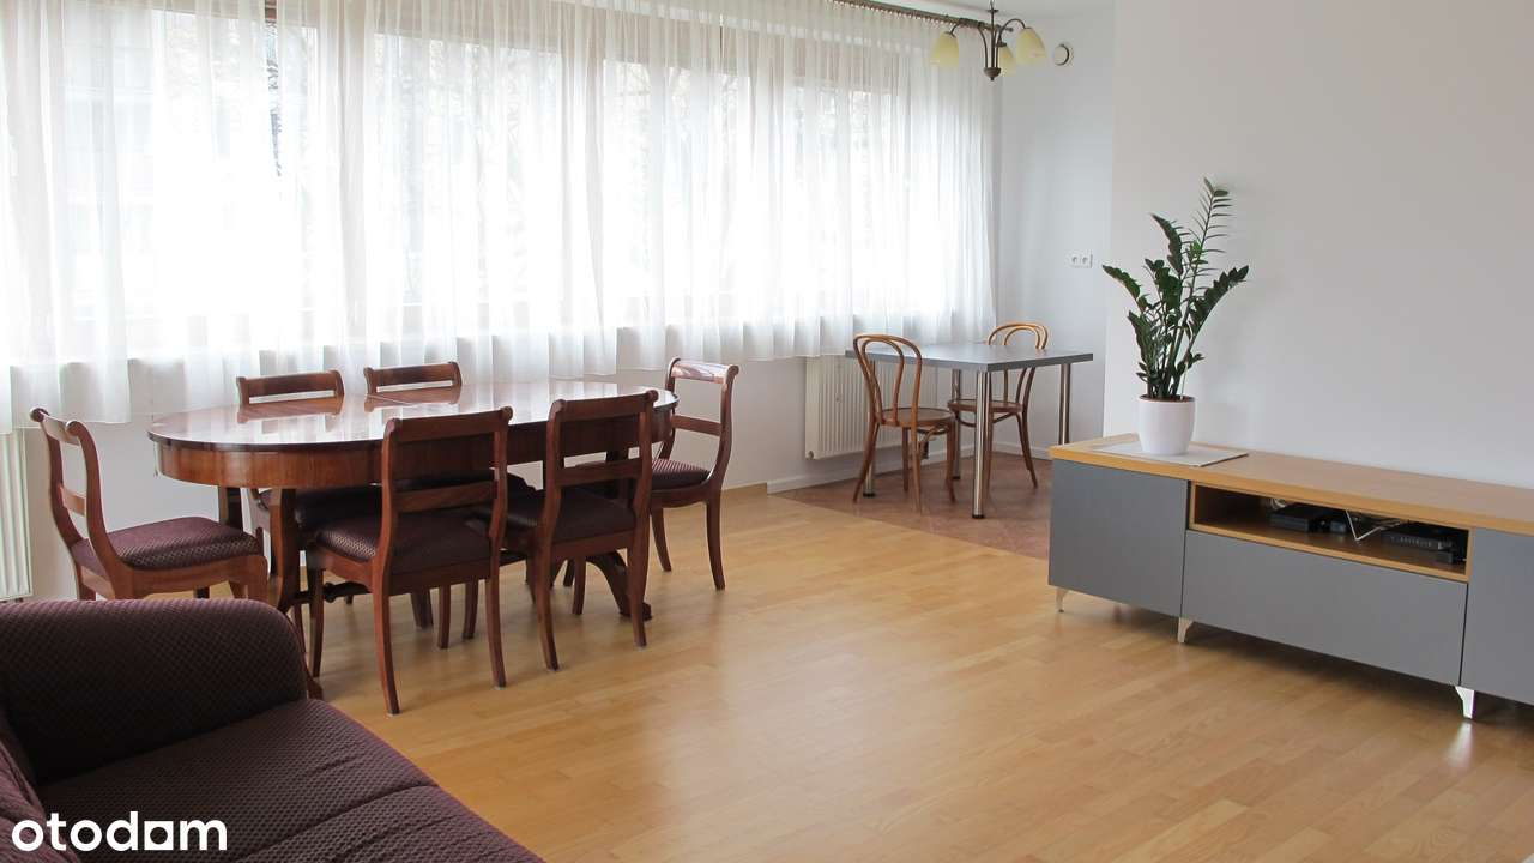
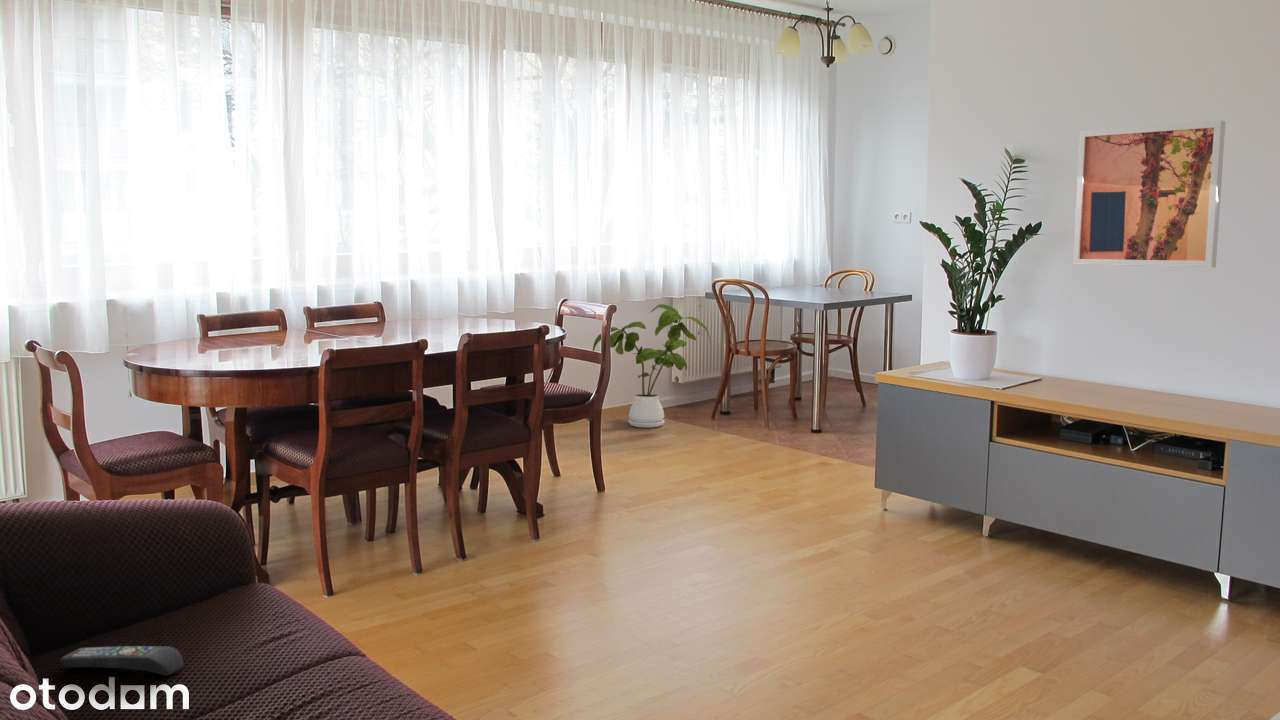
+ house plant (664, 365)
+ wall art (1145, 196)
+ remote control (122, 658)
